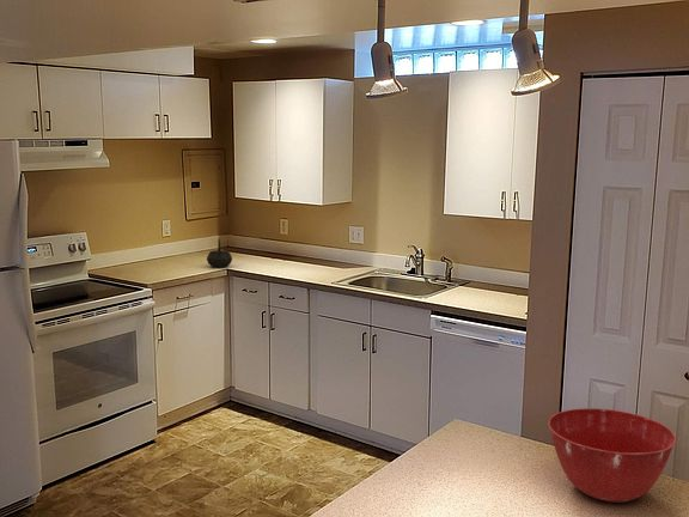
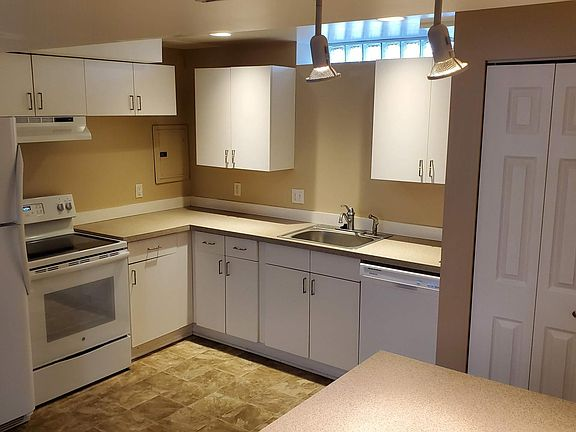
- mixing bowl (608, 458)
- kettle (219, 251)
